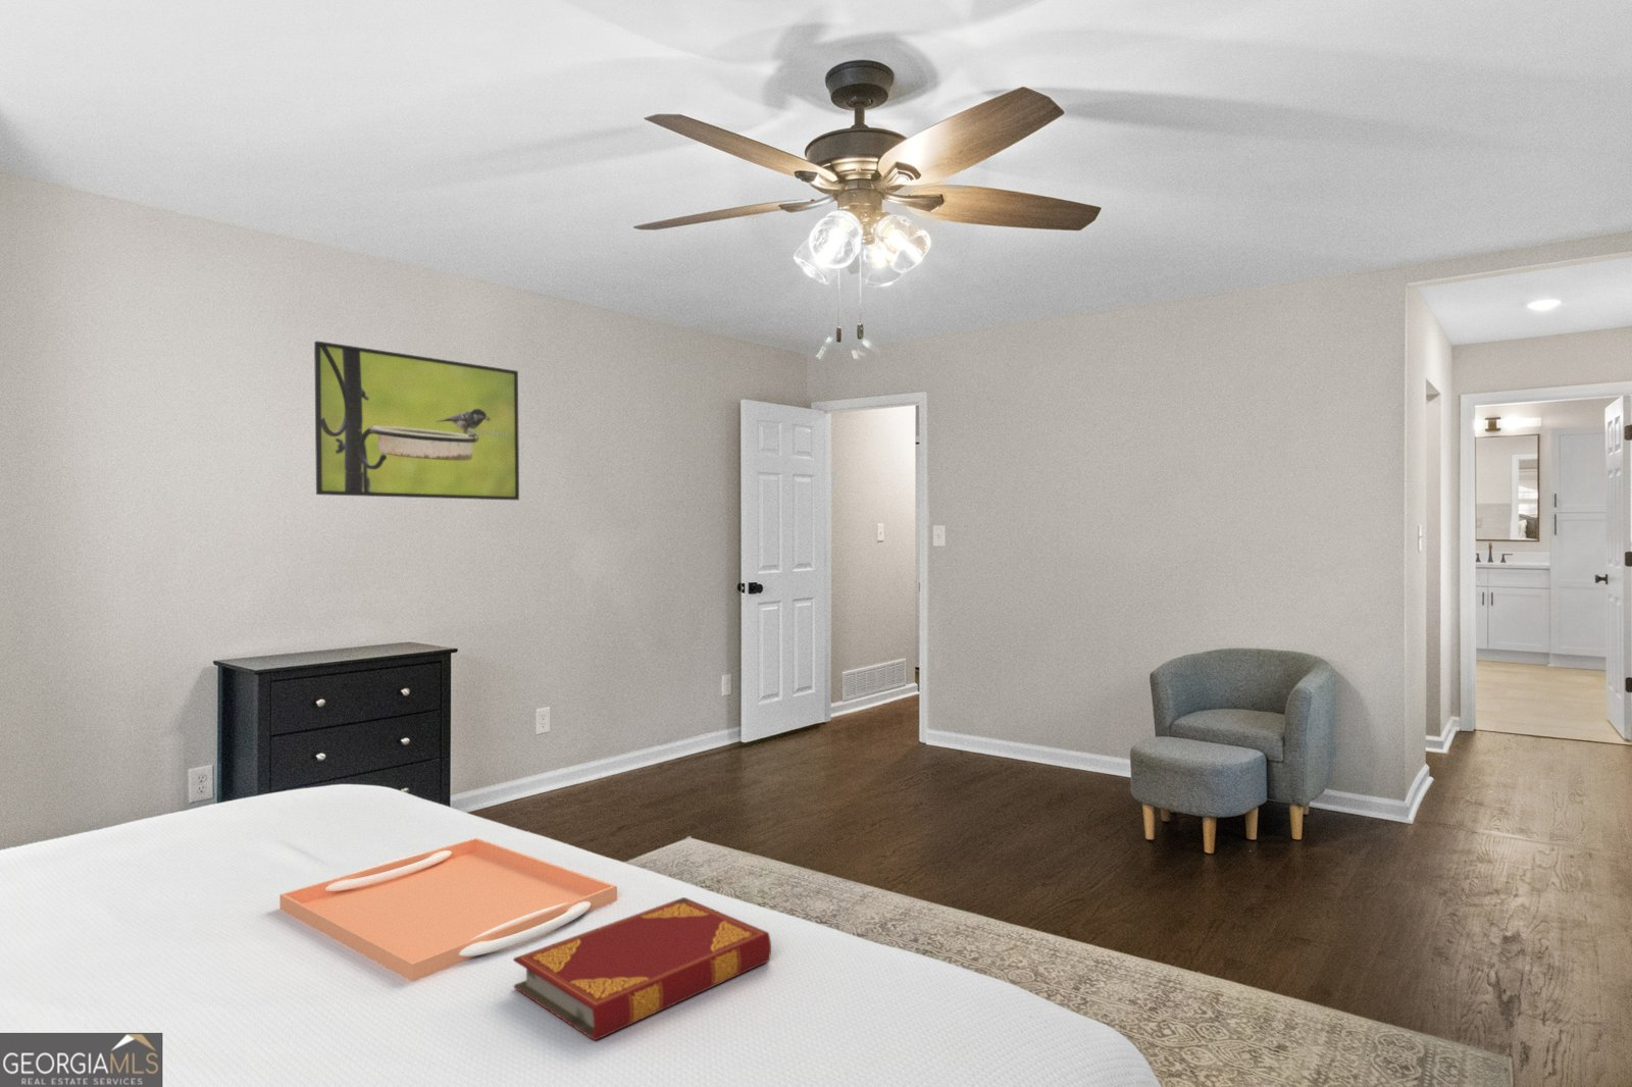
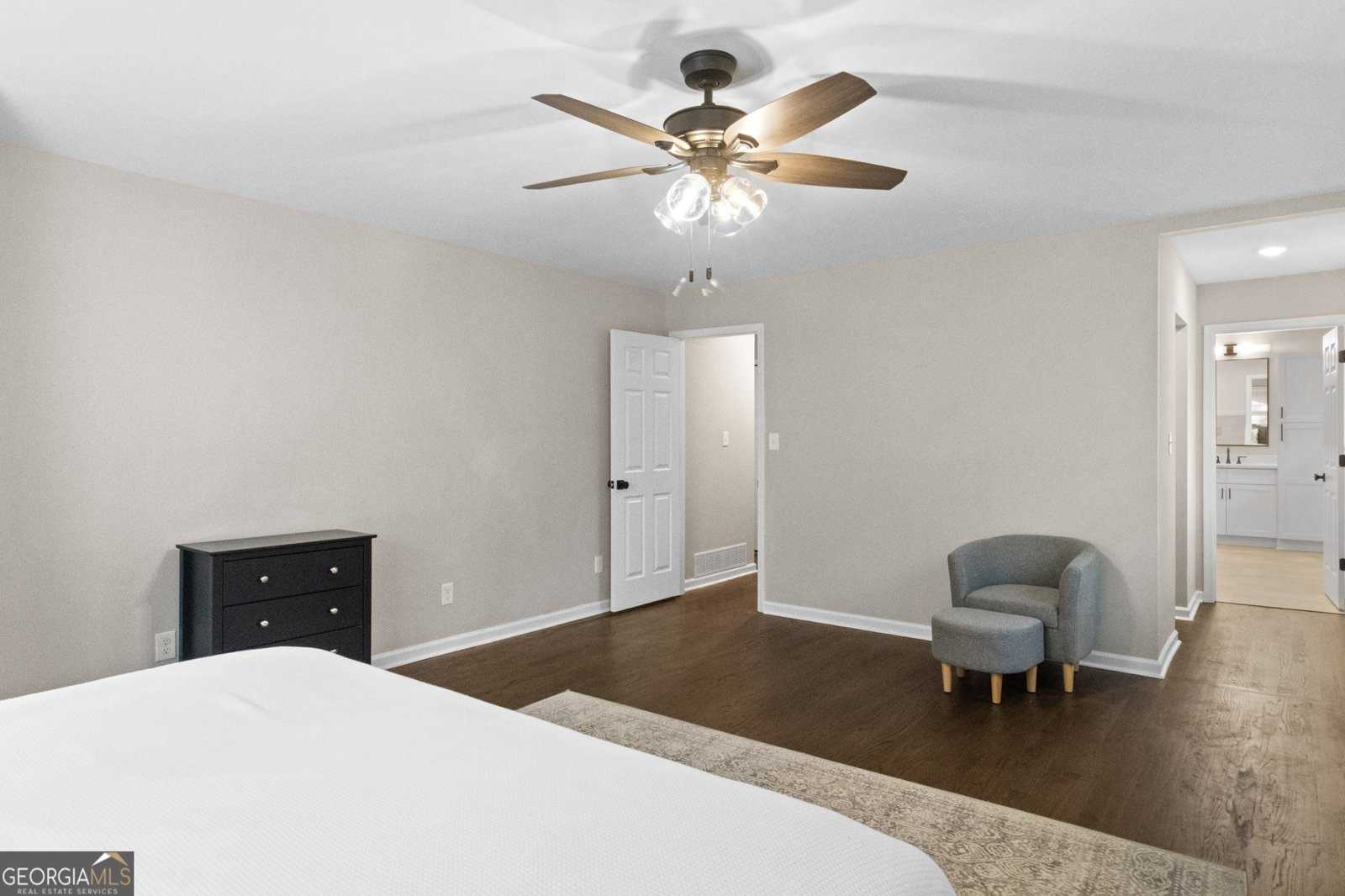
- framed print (426, 427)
- serving tray (450, 898)
- hardback book (646, 960)
